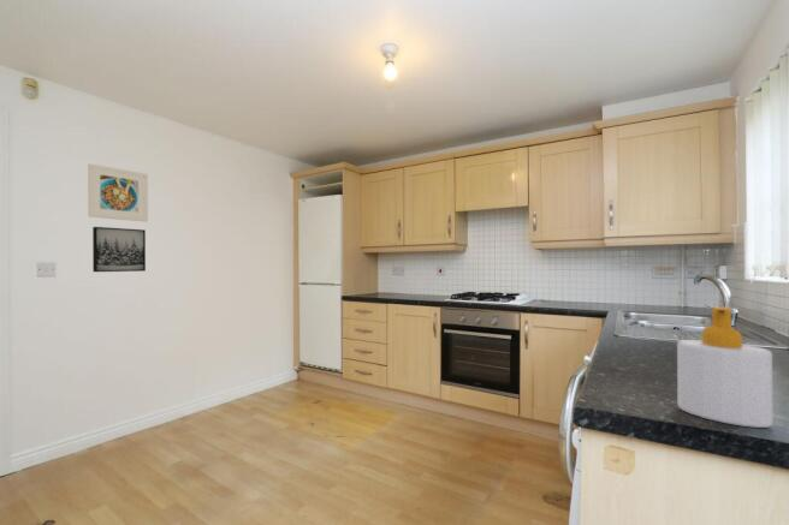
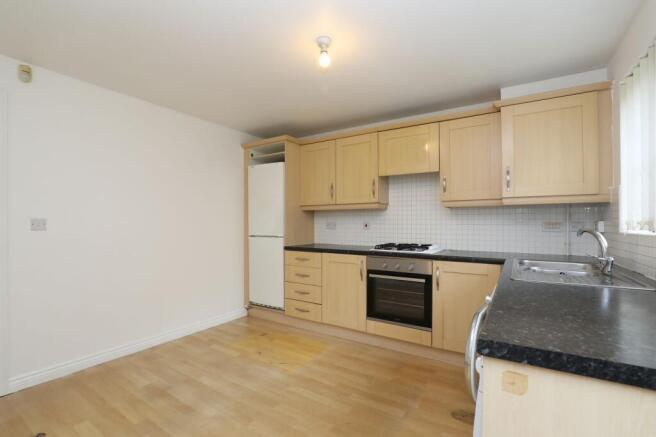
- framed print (119, 193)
- wall art (120, 250)
- soap bottle (722, 362)
